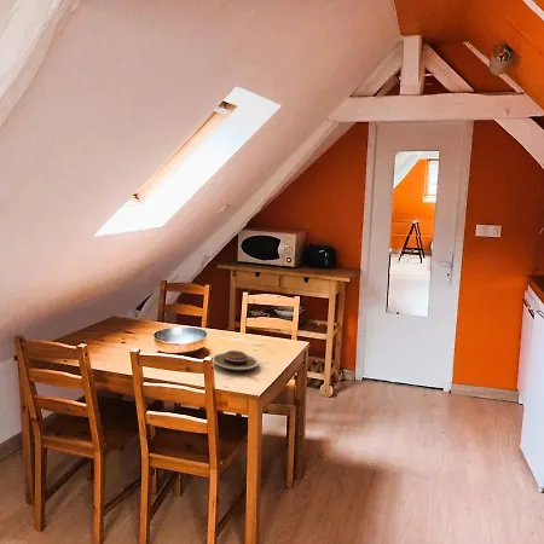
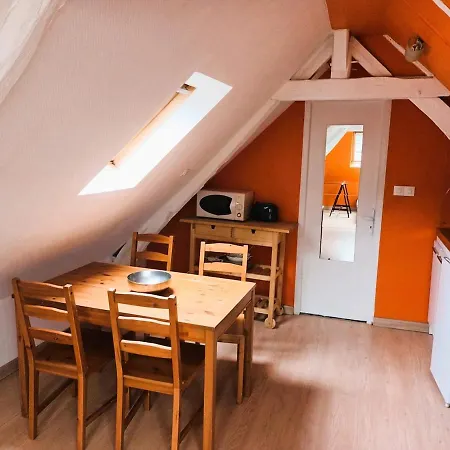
- plate (235, 358)
